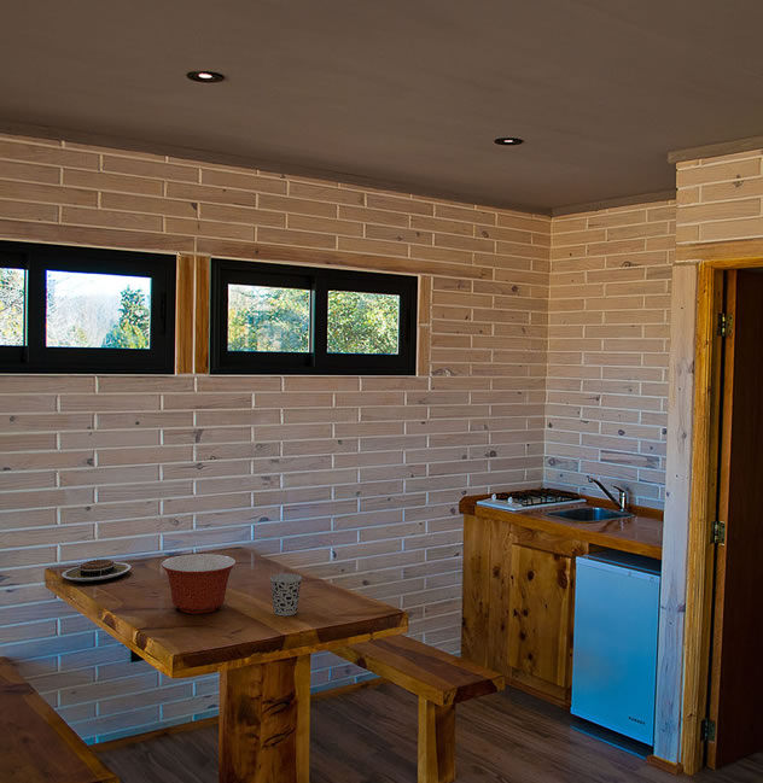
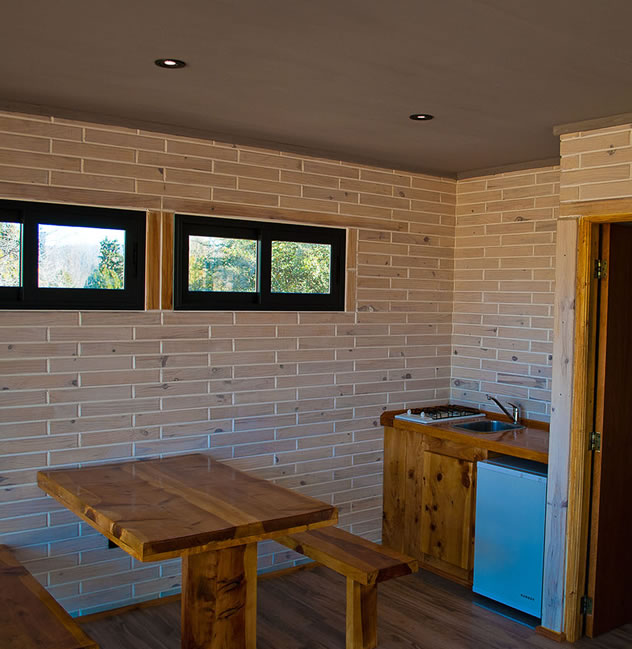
- plate (97, 568)
- mixing bowl (198, 585)
- cup (285, 595)
